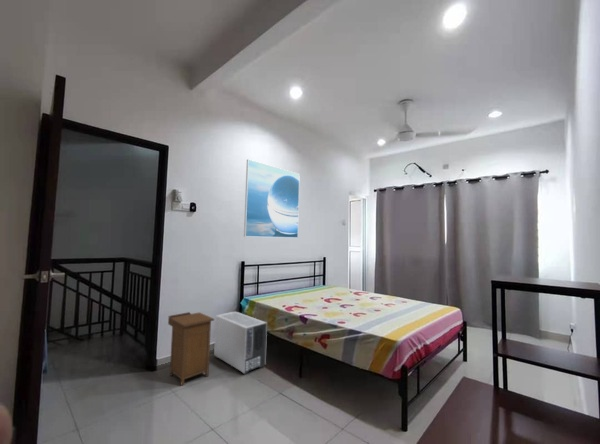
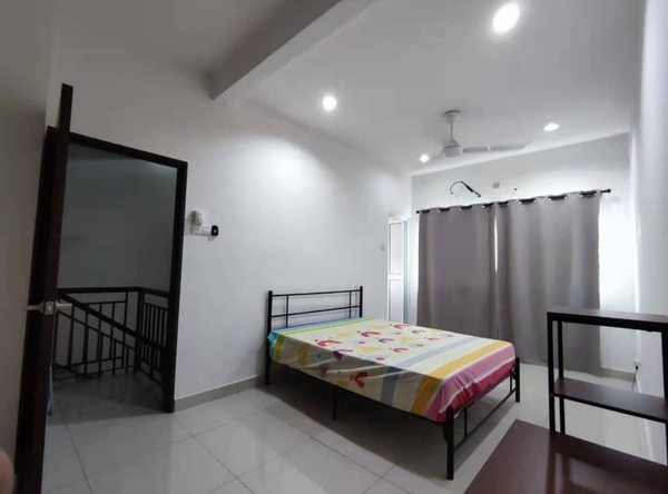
- air purifier (239, 340)
- nightstand (187, 344)
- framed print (274, 202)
